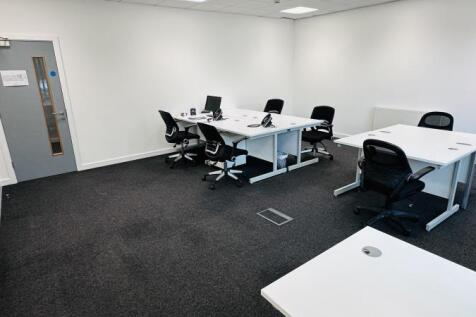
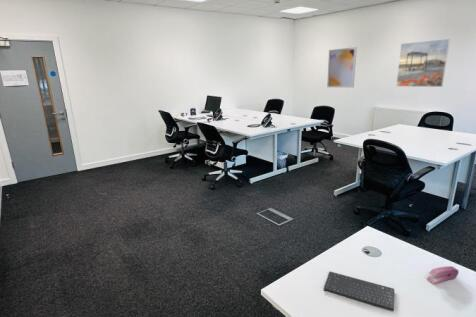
+ stapler (443, 273)
+ keyboard (358, 289)
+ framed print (421, 64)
+ wall art (341, 68)
